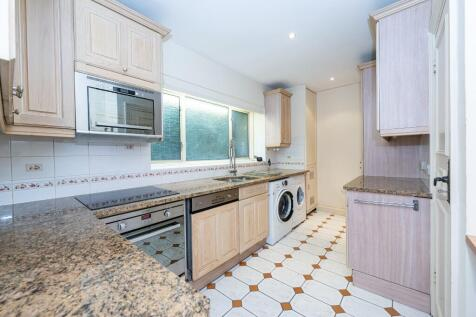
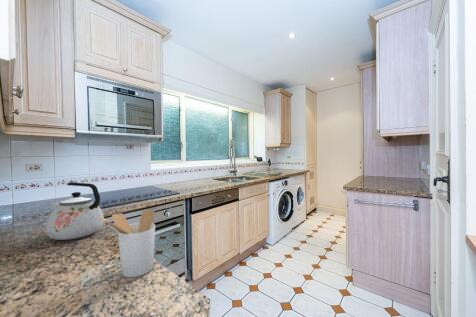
+ utensil holder (128, 241)
+ kettle (75, 208)
